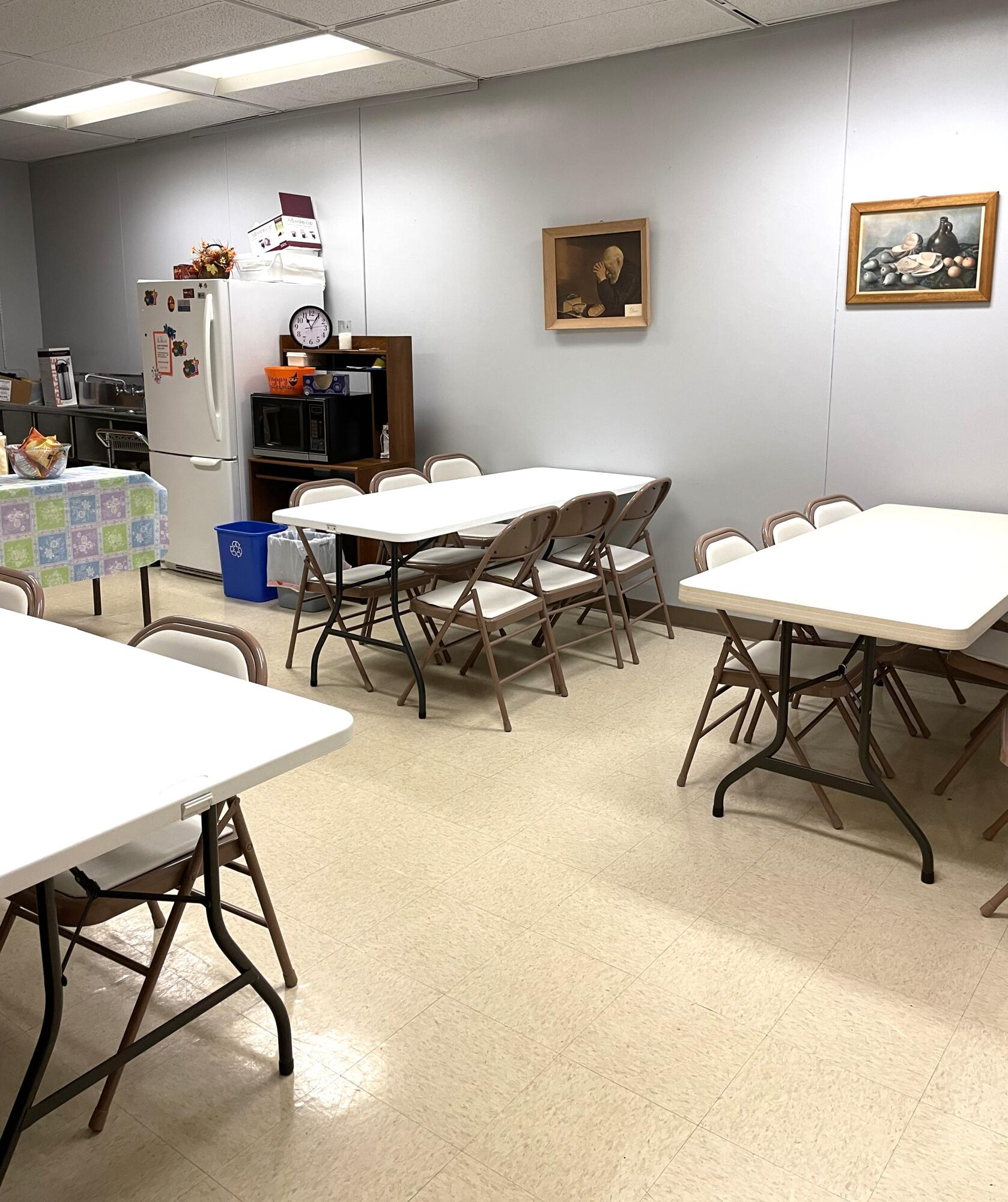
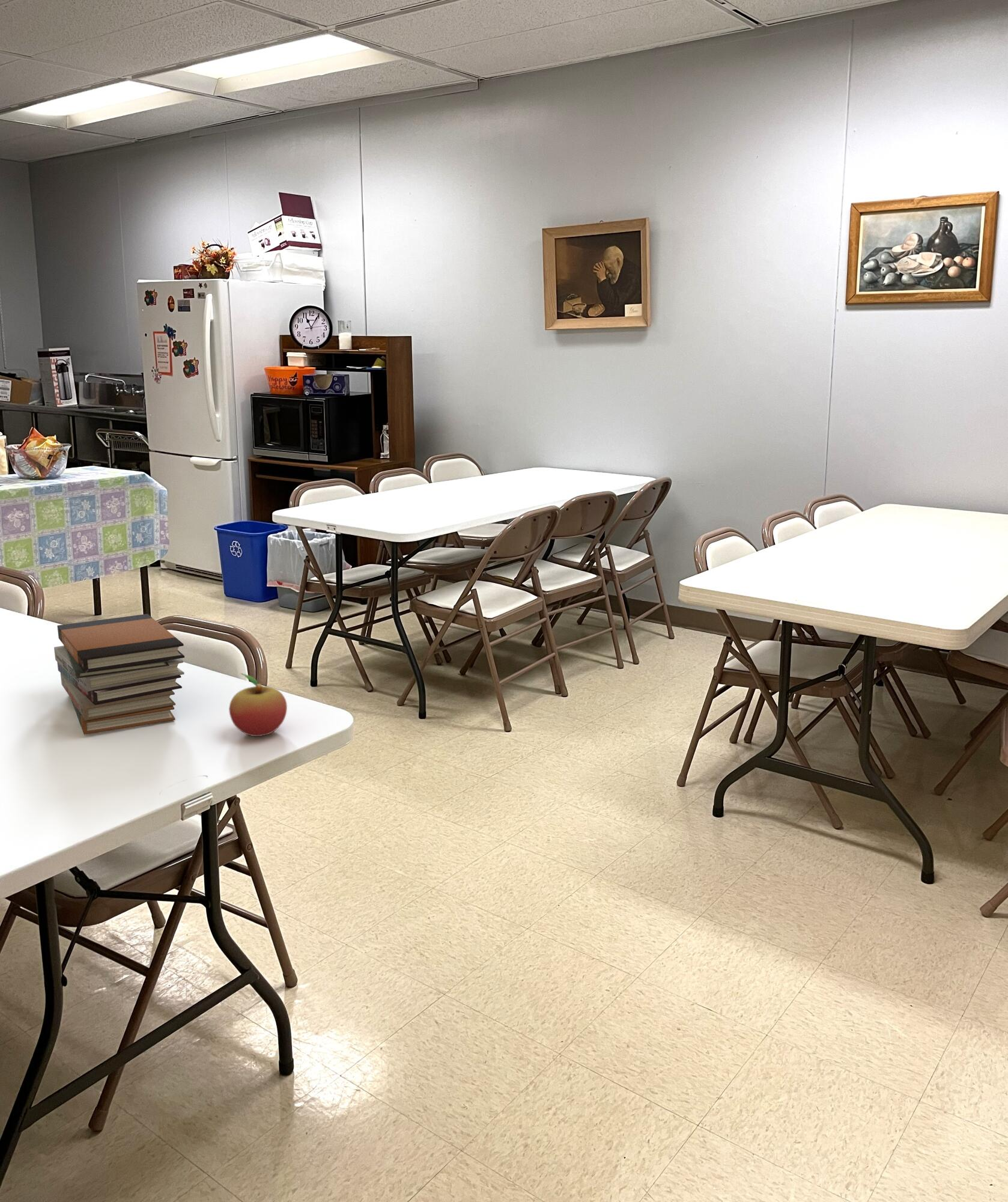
+ book stack (118, 670)
+ fruit (258, 705)
